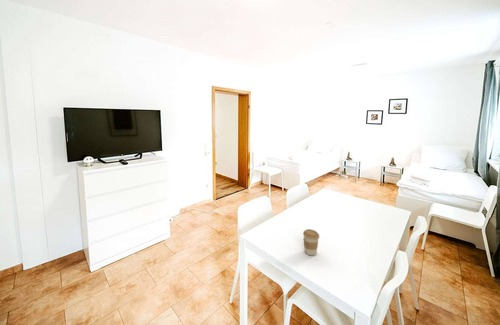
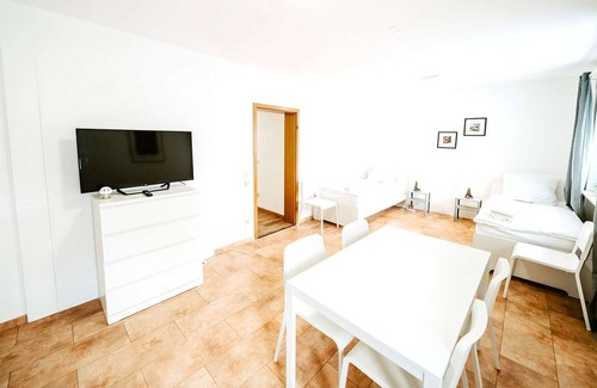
- coffee cup (310, 241)
